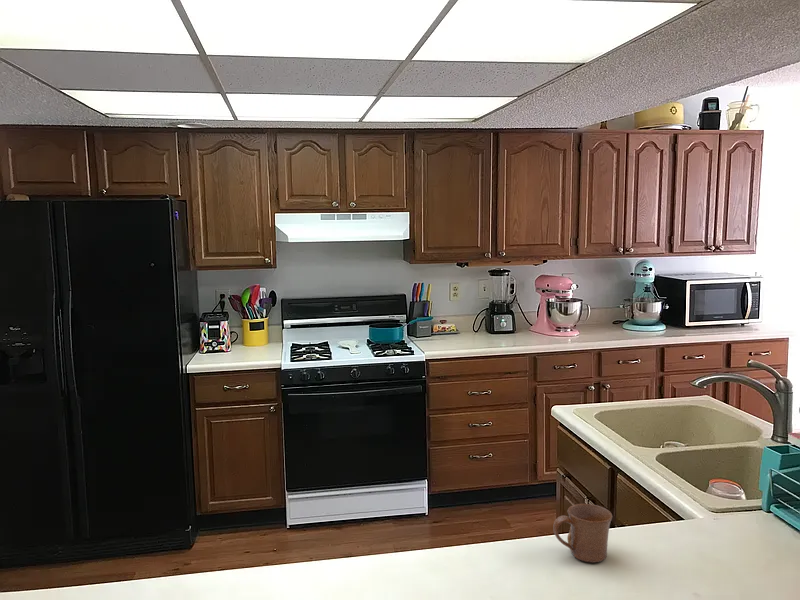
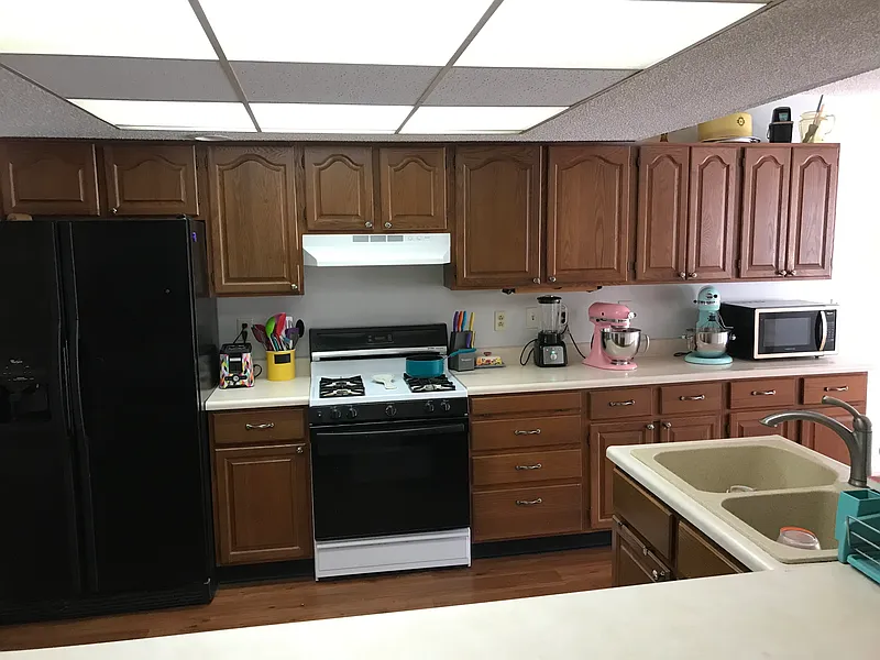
- mug (581, 533)
